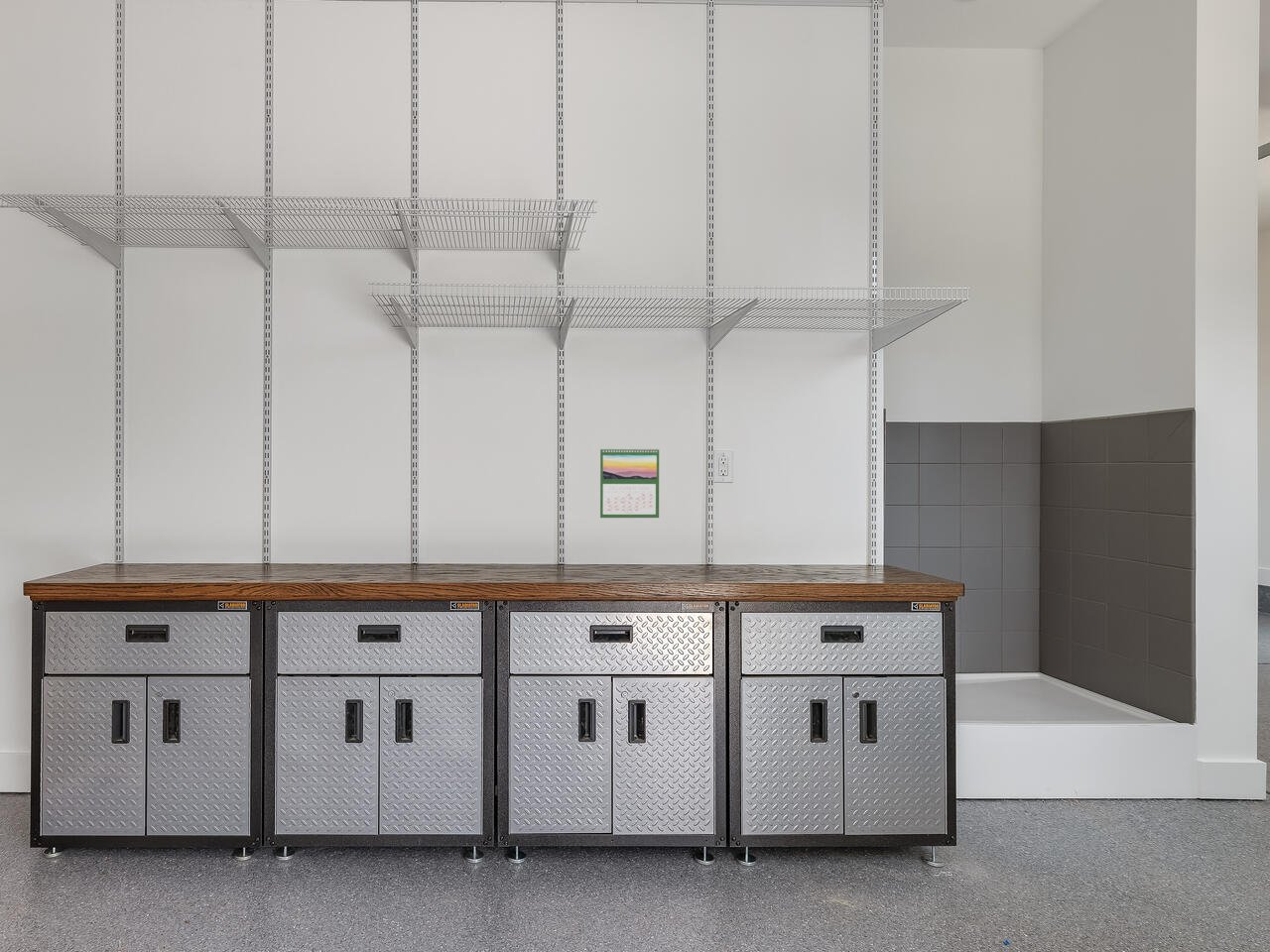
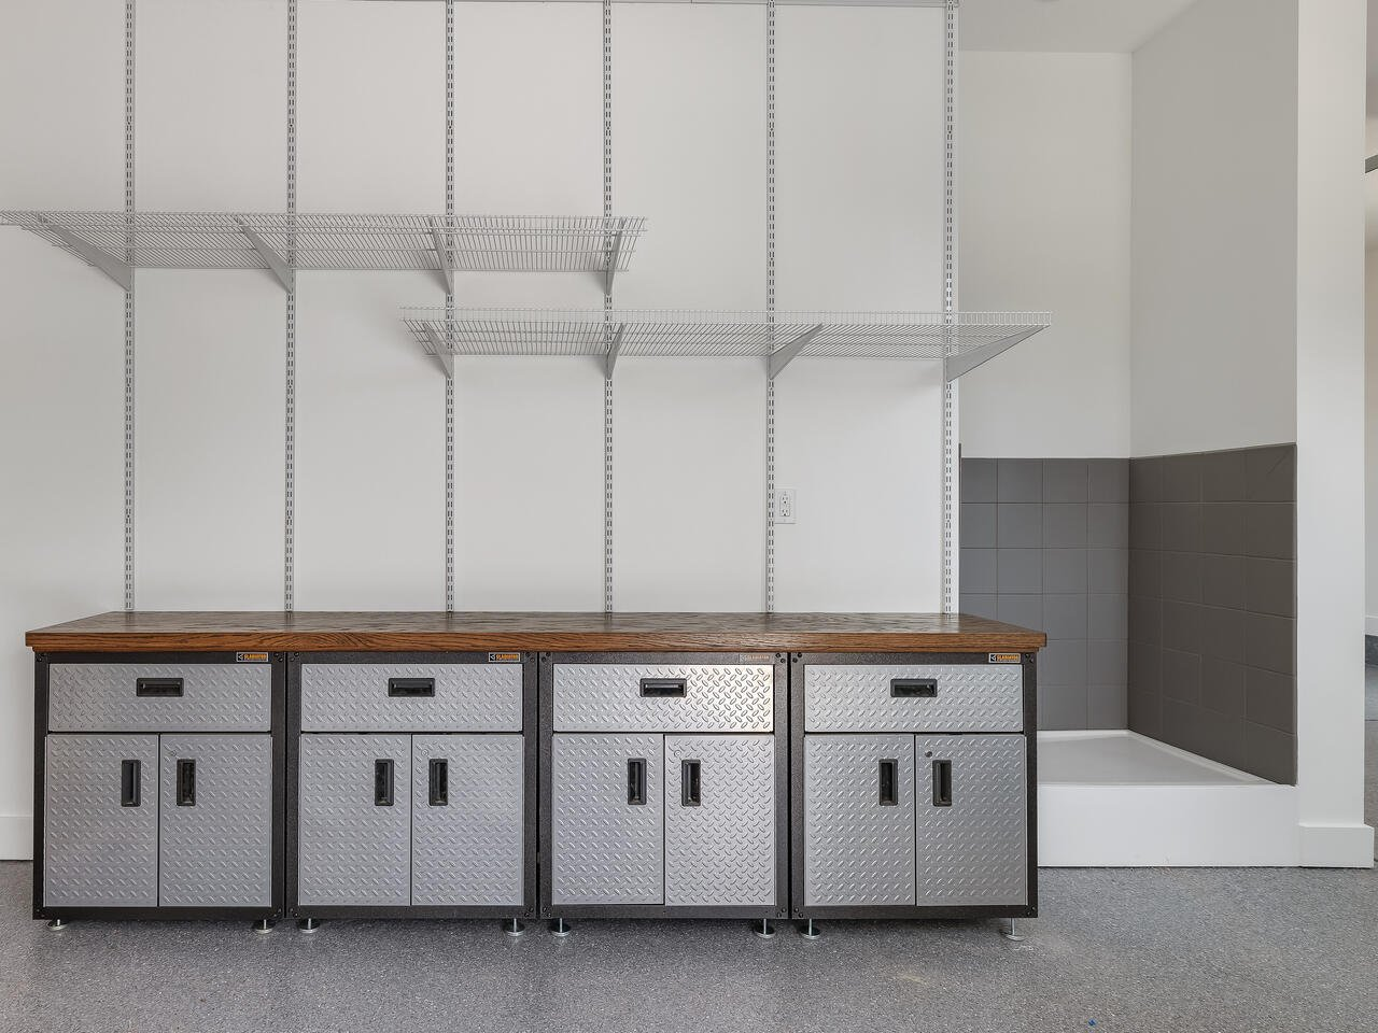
- calendar (629, 482)
